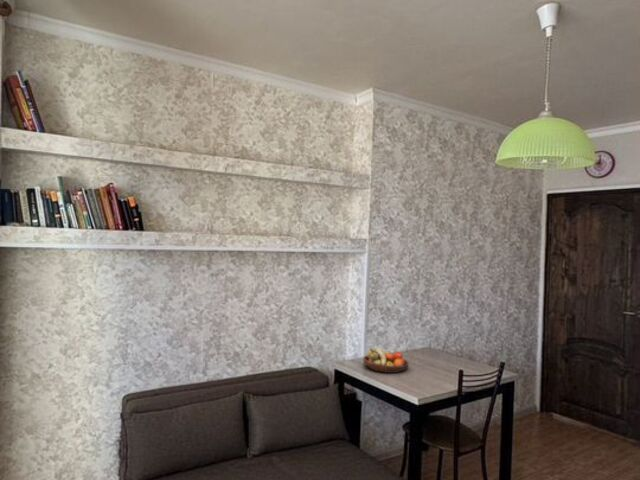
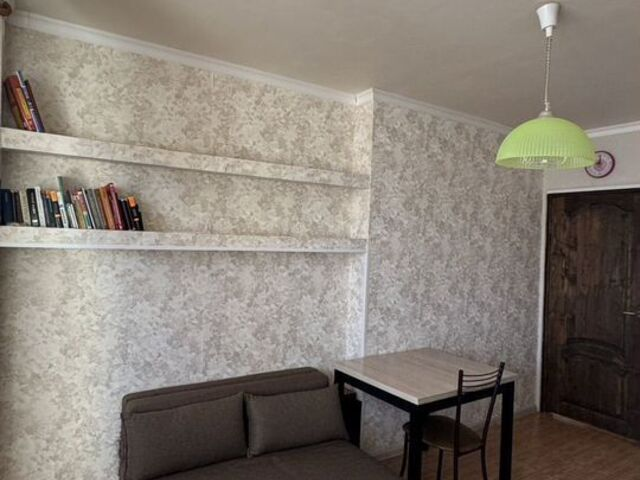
- fruit bowl (385, 358)
